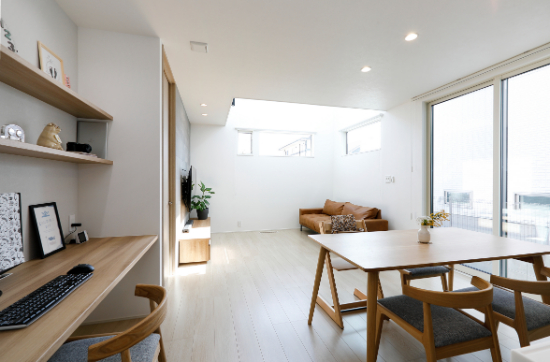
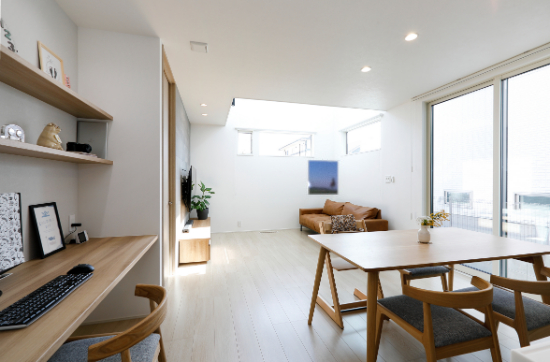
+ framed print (324, 177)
